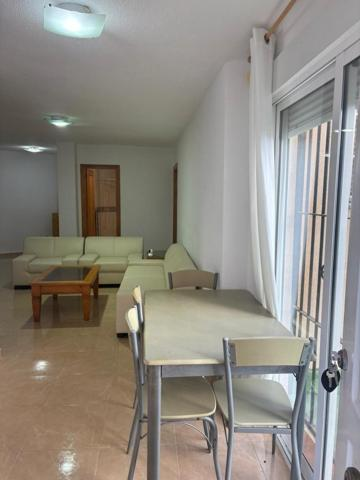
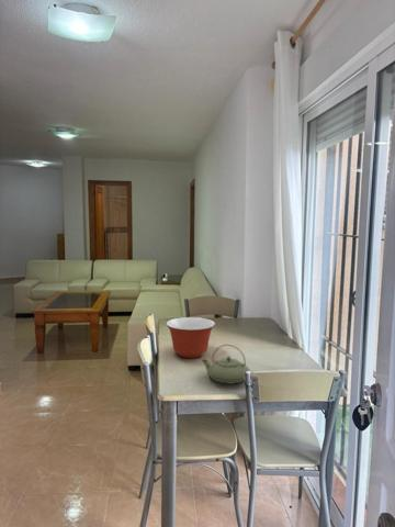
+ mixing bowl (190, 338)
+ teapot (225, 361)
